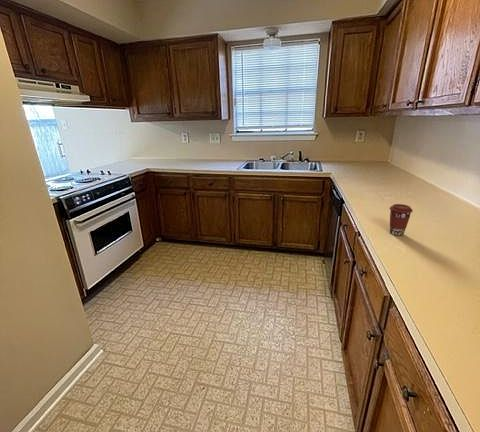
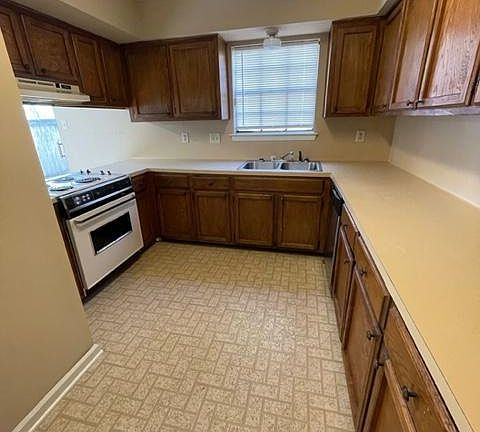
- coffee cup (398, 219)
